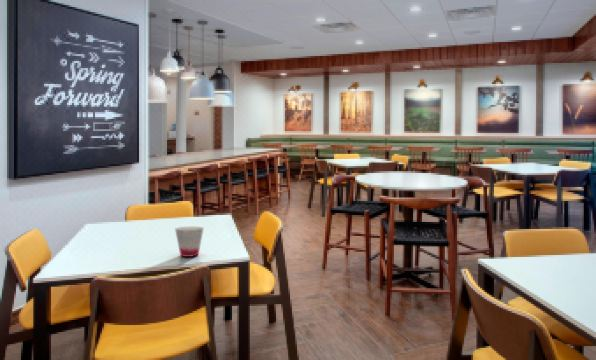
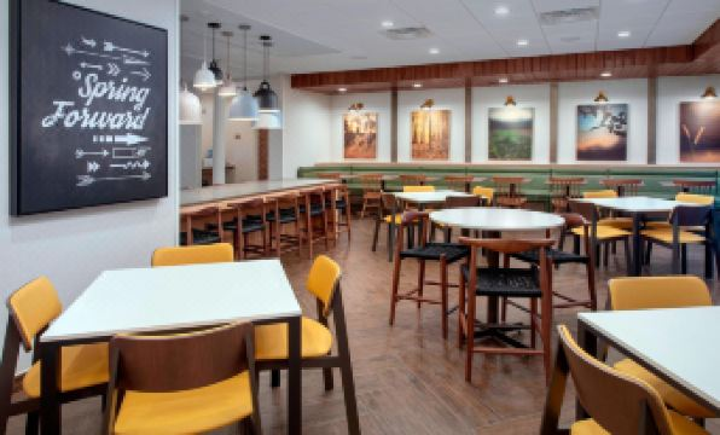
- cup (189, 241)
